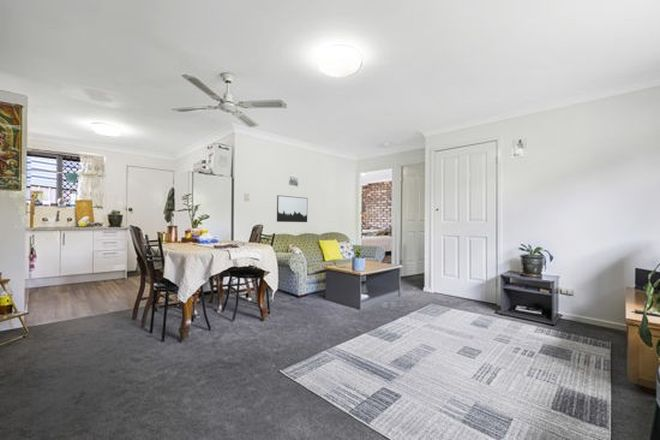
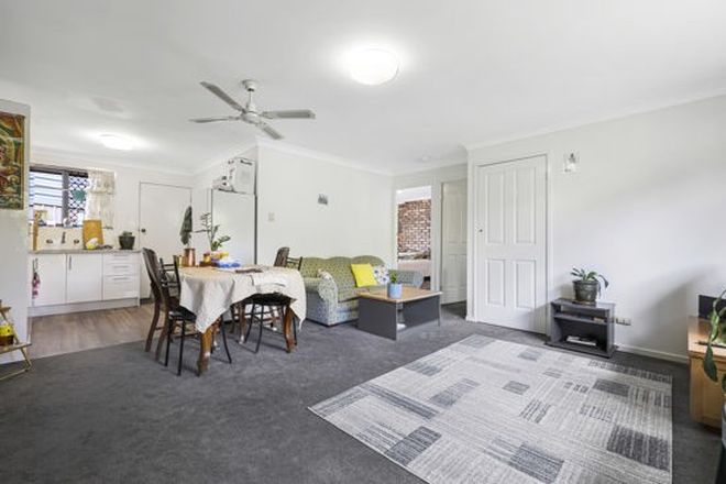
- wall art (292, 209)
